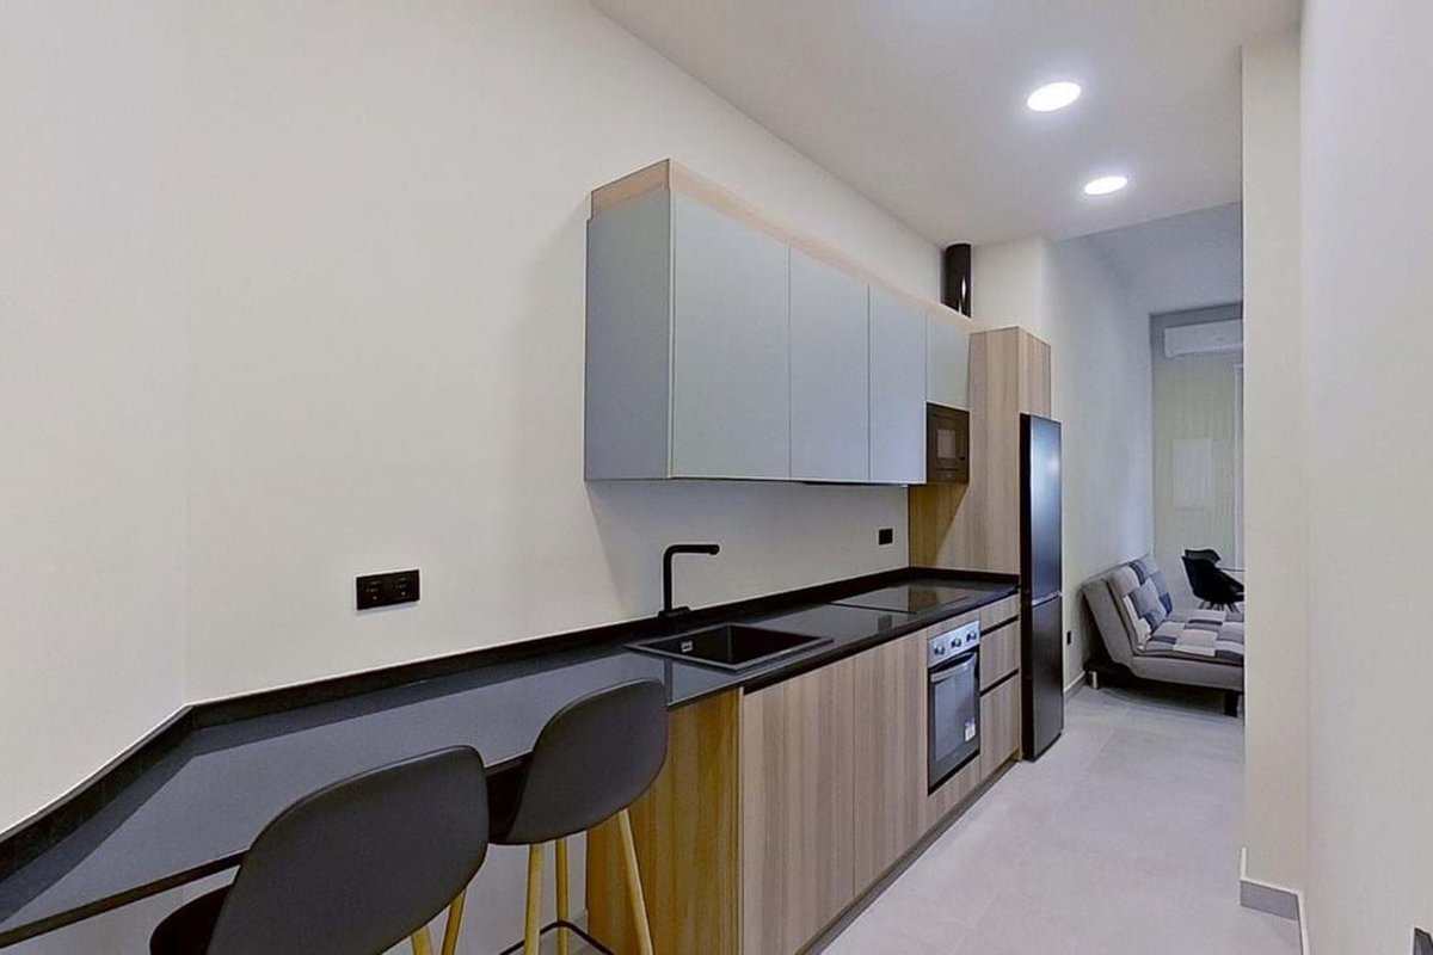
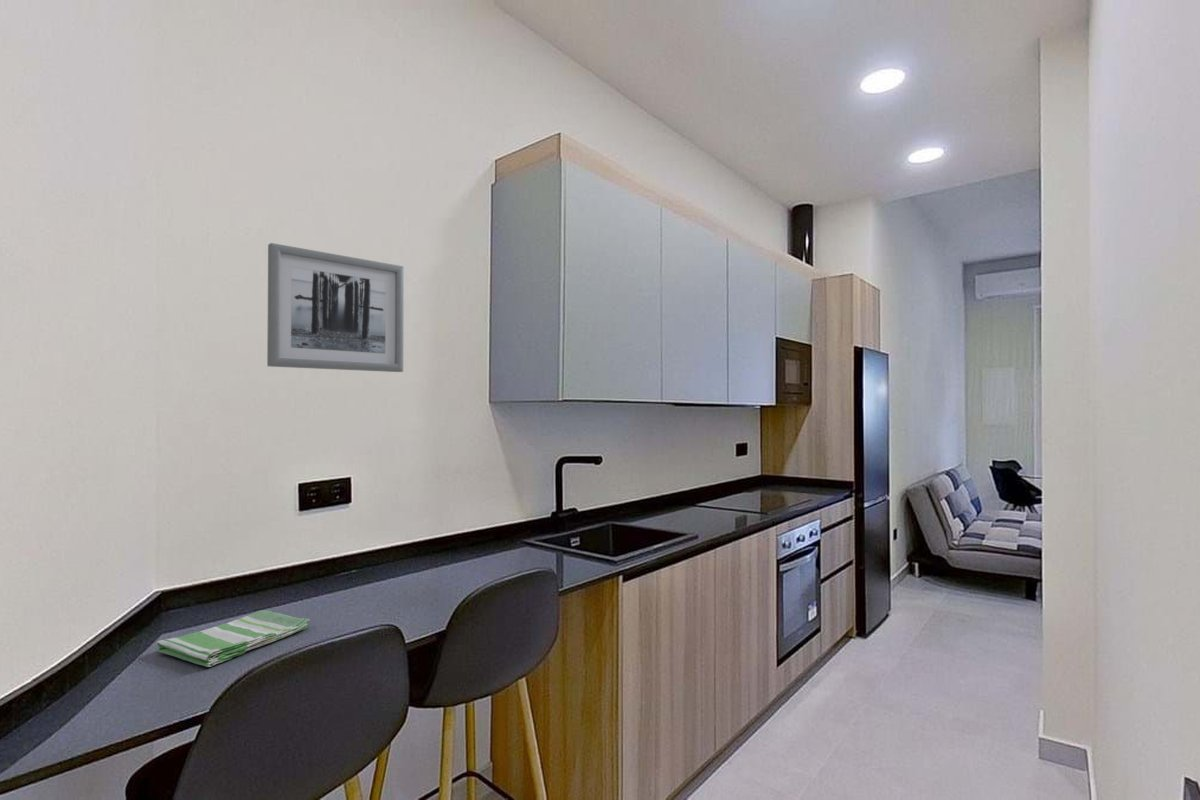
+ dish towel (236, 633)
+ wall art (340, 312)
